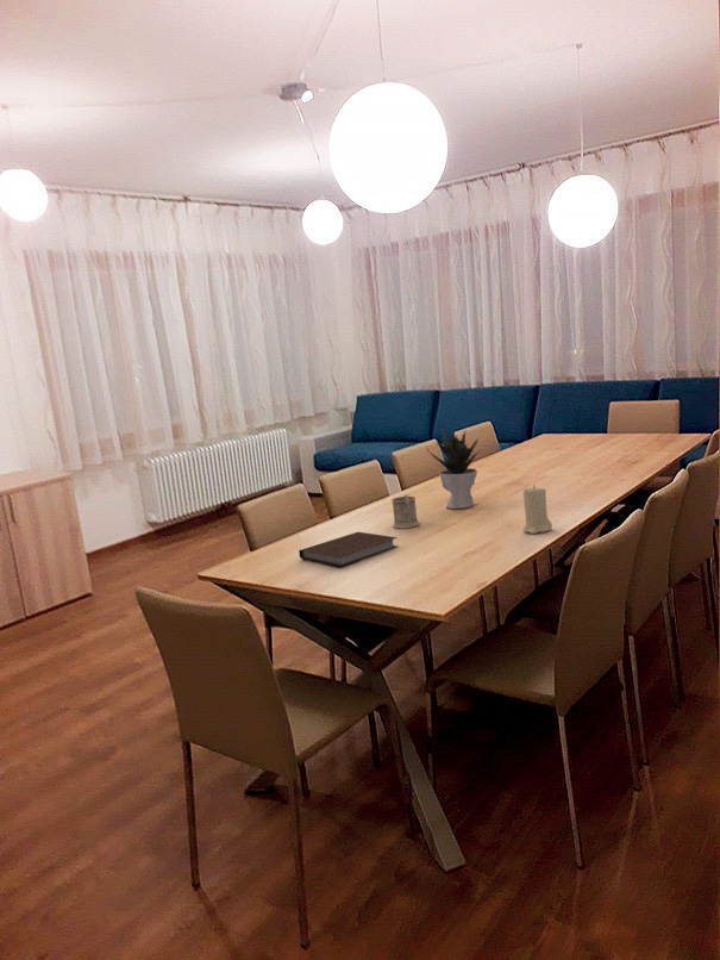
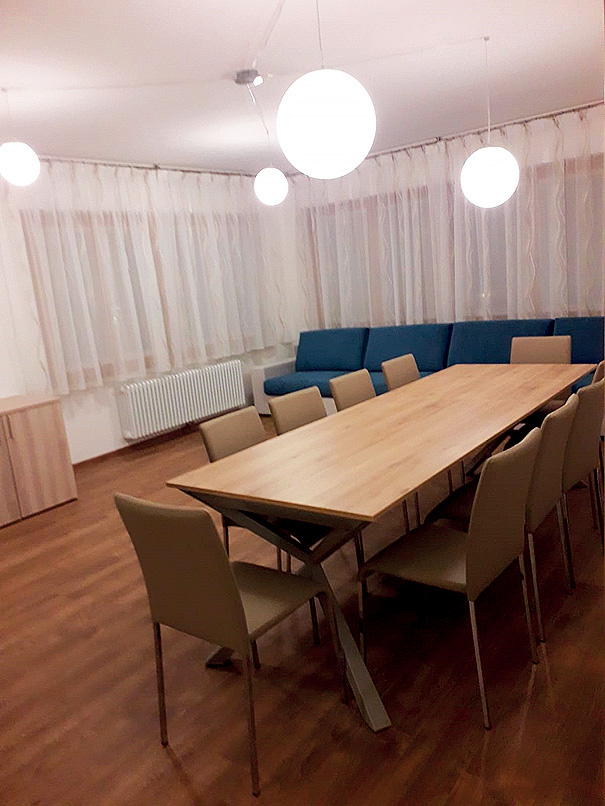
- candle (534, 507)
- notebook (348, 548)
- mug (405, 510)
- potted plant (455, 467)
